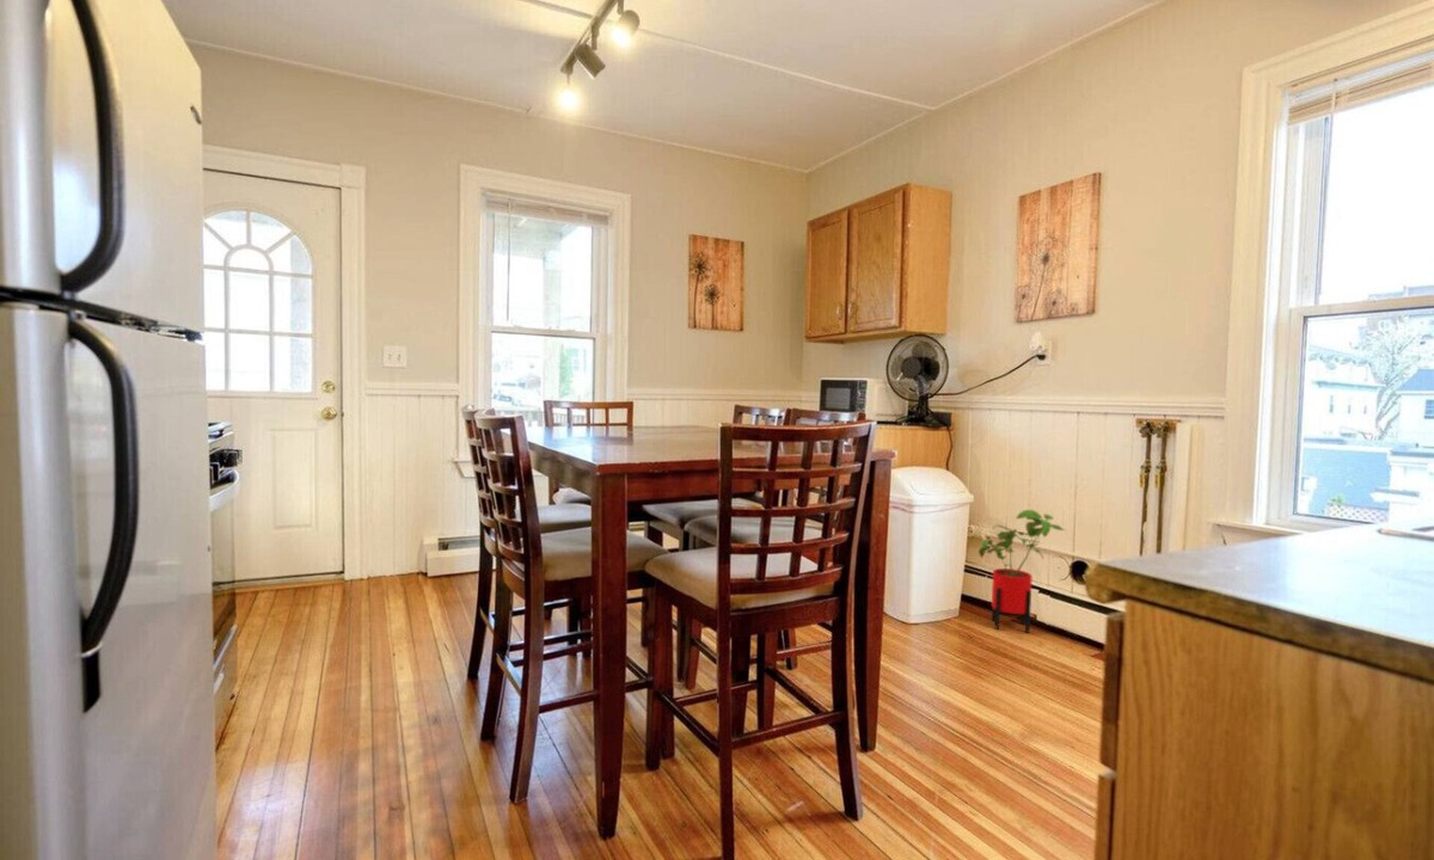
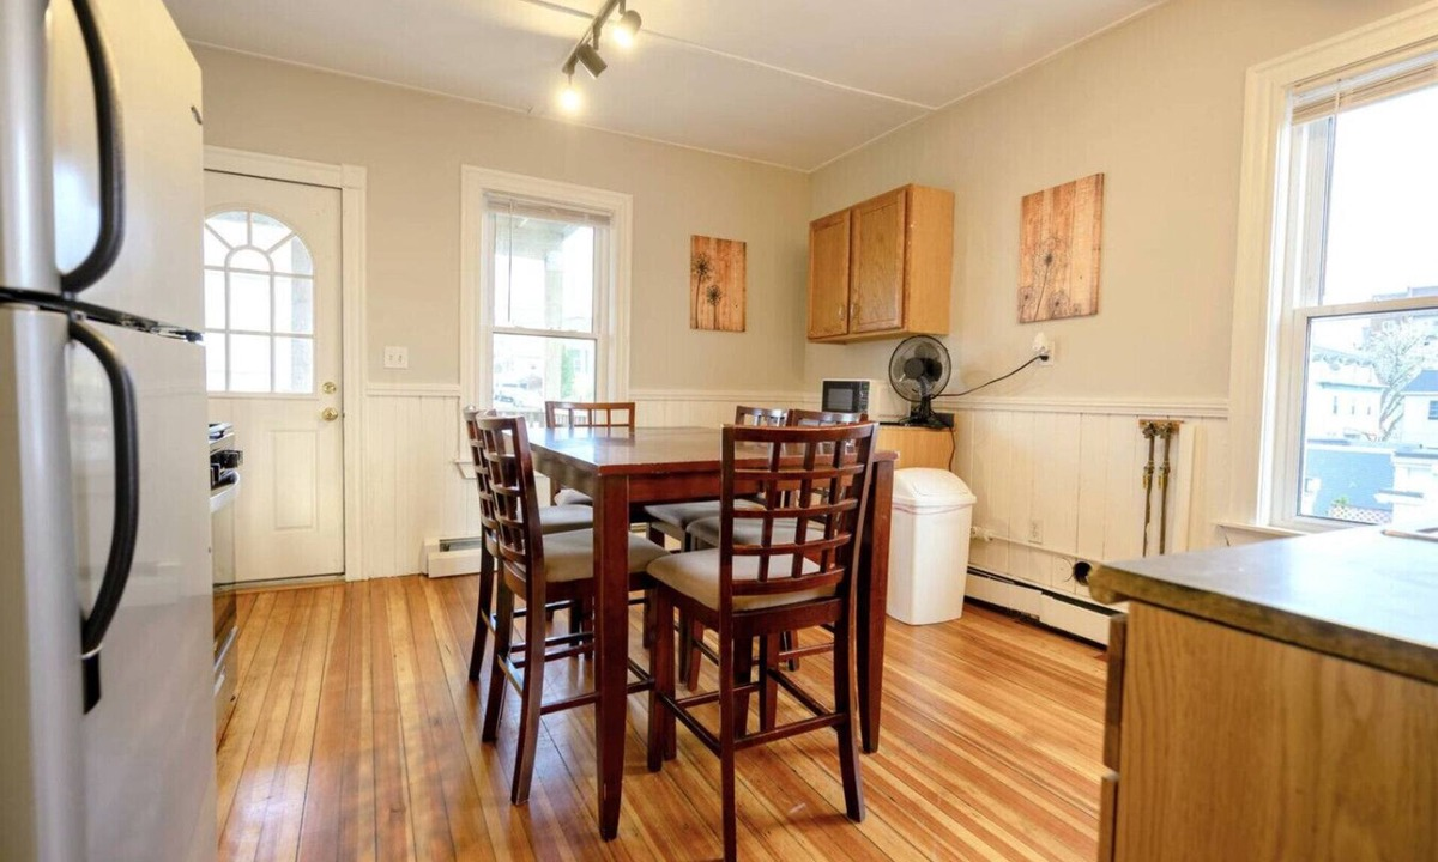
- house plant (1015, 570)
